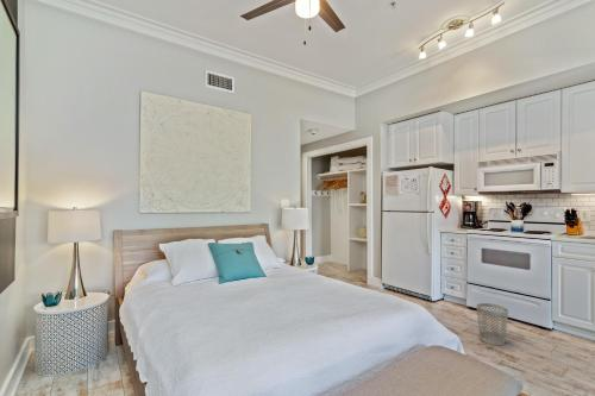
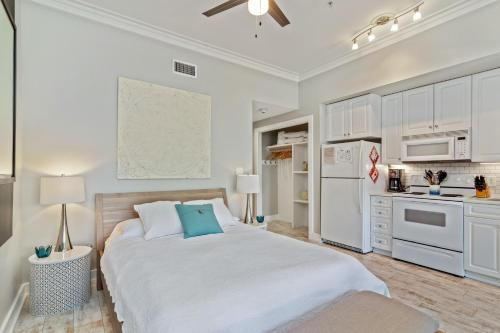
- wastebasket (491, 323)
